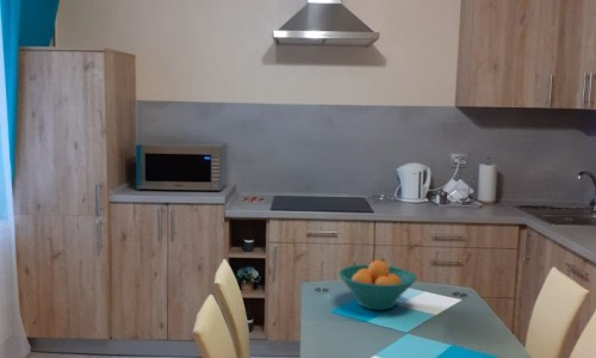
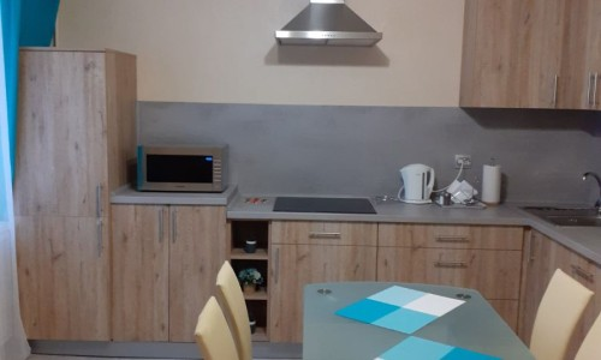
- fruit bowl (377, 282)
